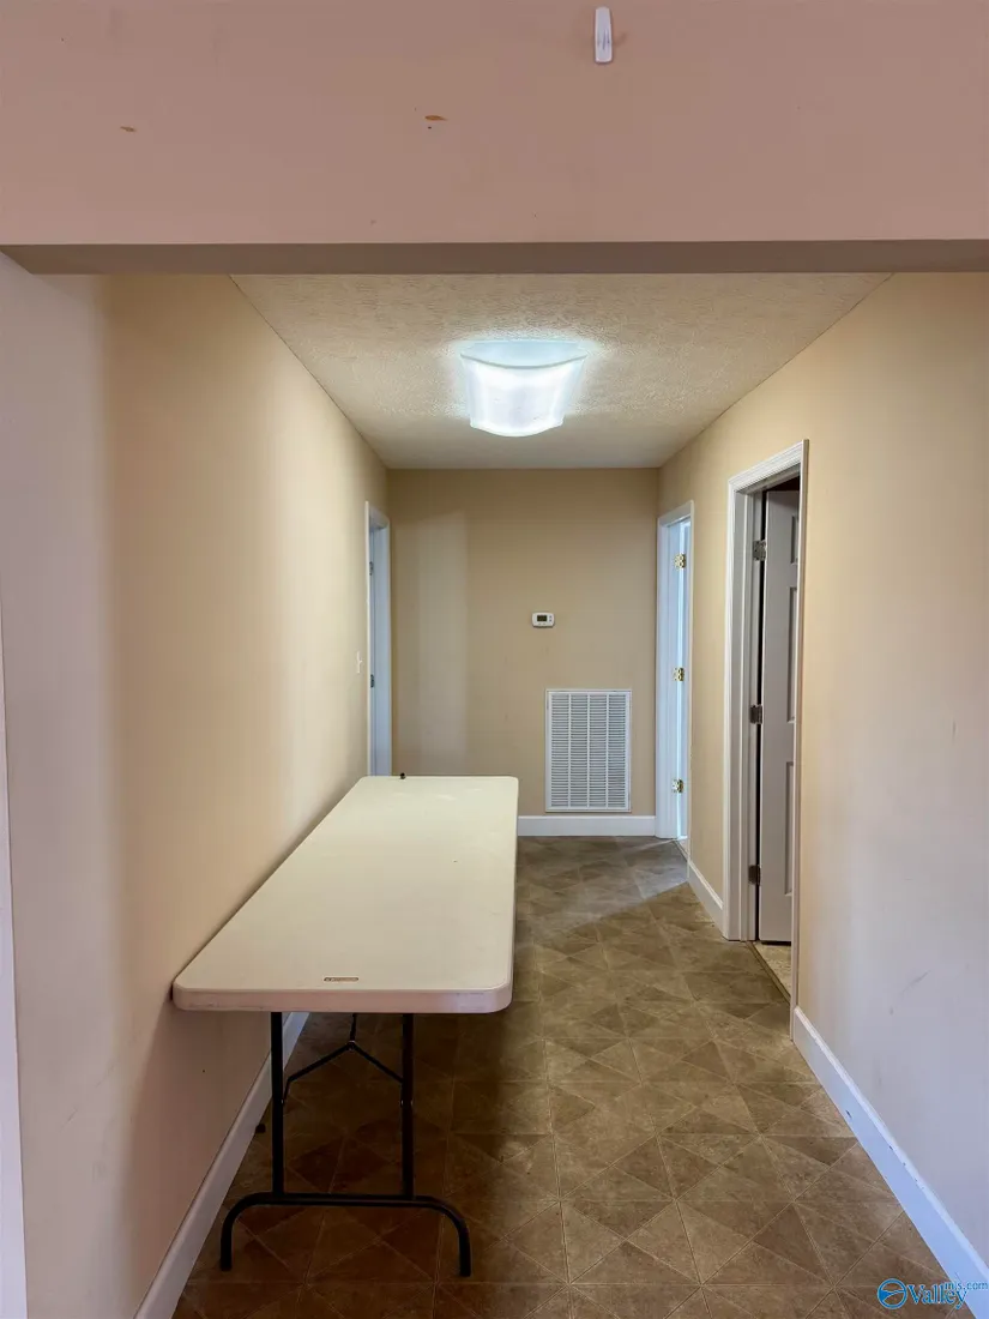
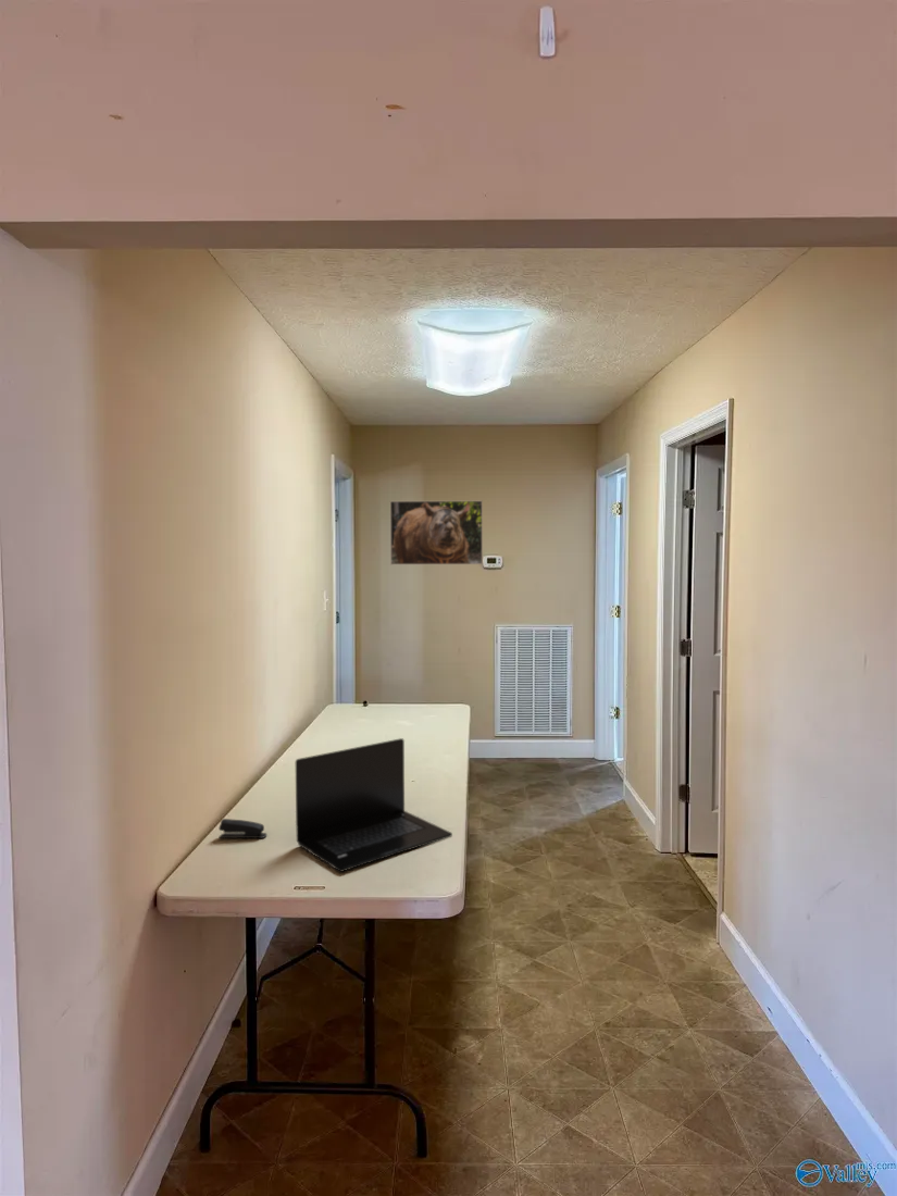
+ stapler (242, 827)
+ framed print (436, 533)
+ laptop (375, 798)
